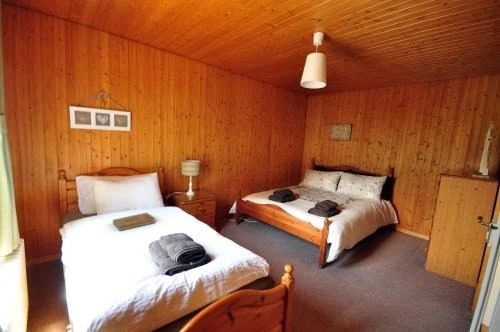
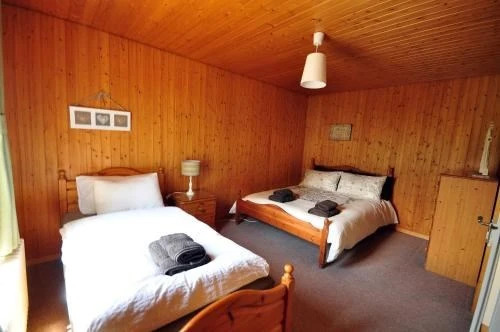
- book (134, 220)
